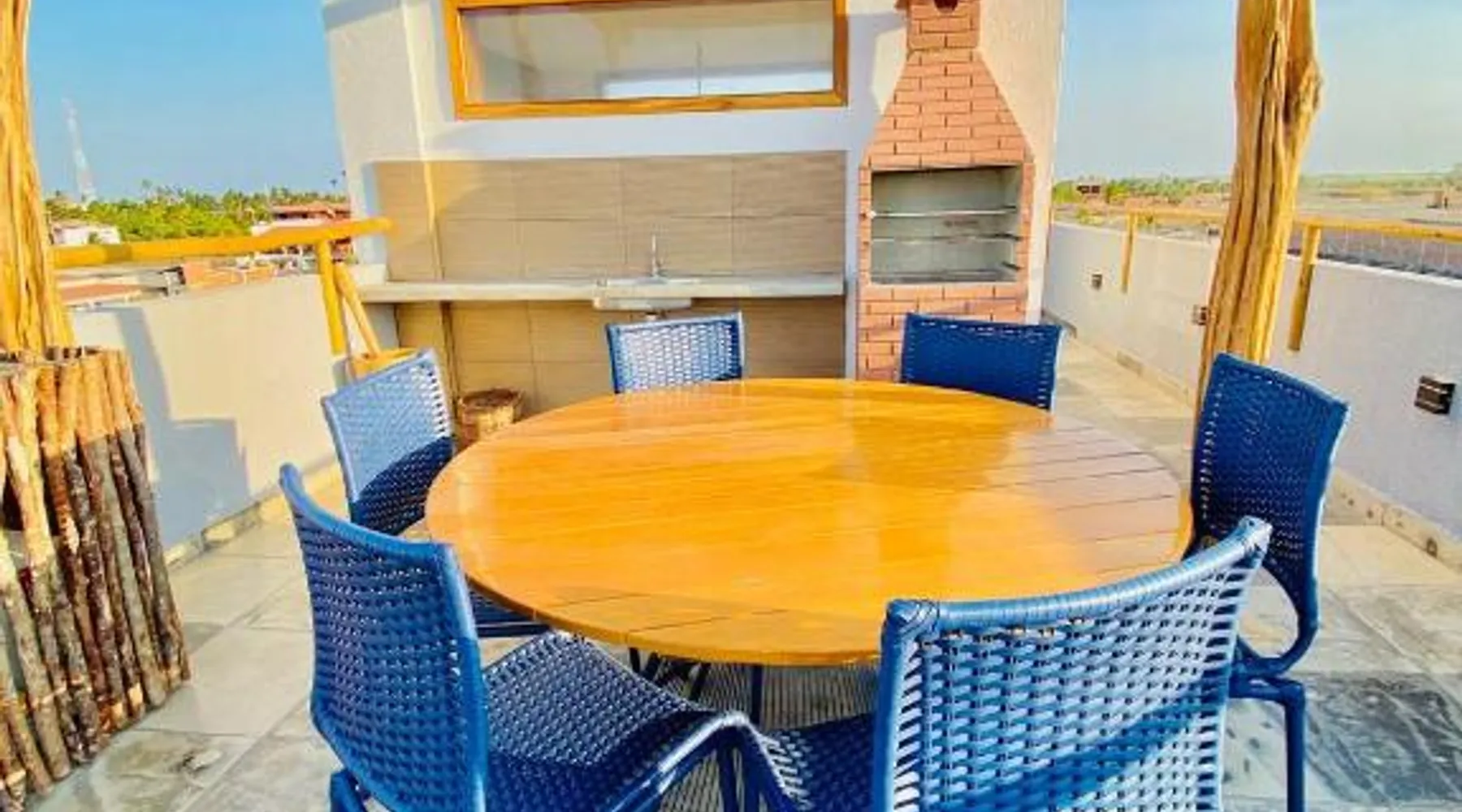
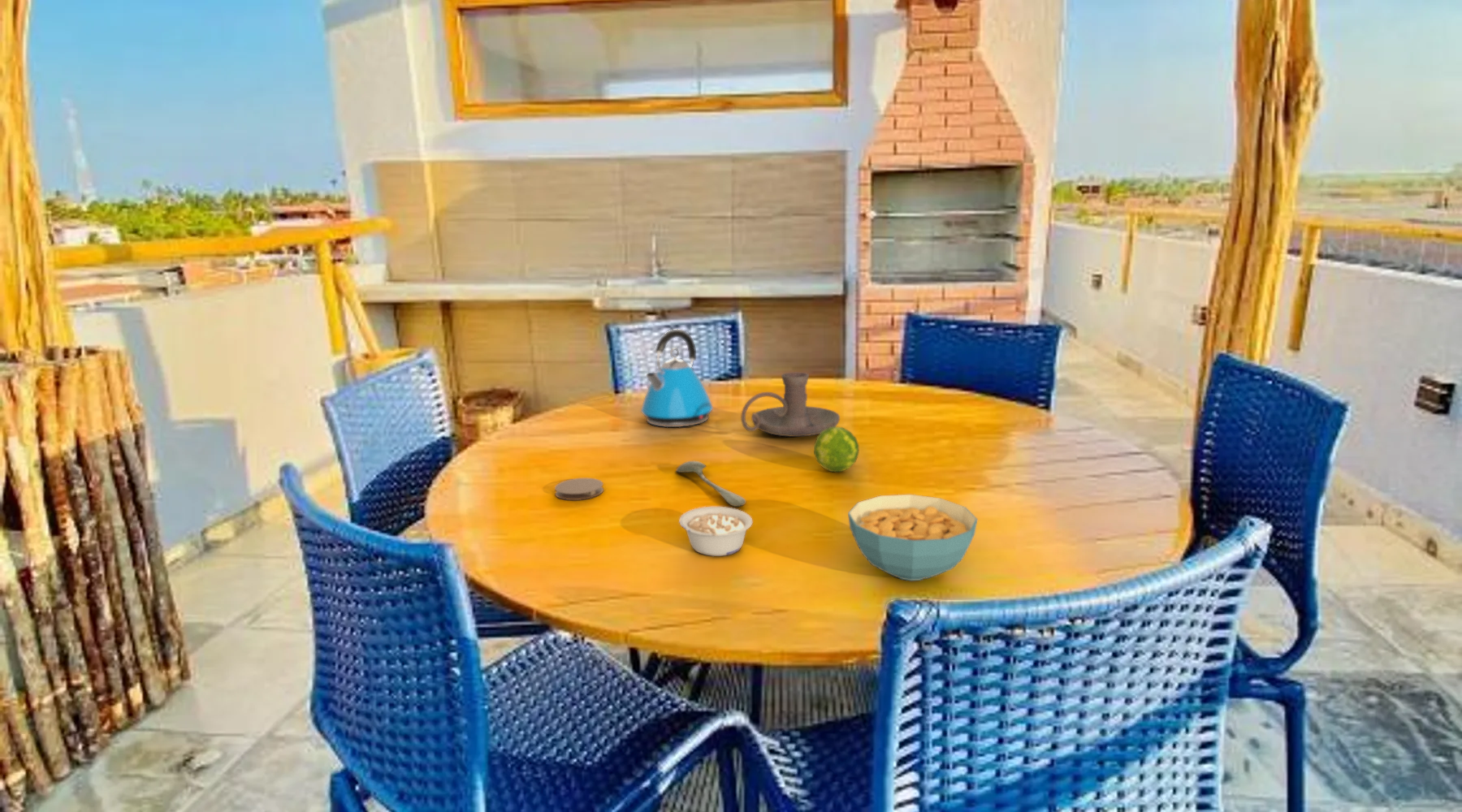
+ kettle (677, 374)
+ coaster (579, 488)
+ fruit (836, 449)
+ legume (717, 531)
+ candle holder (787, 404)
+ spoon (708, 480)
+ cereal bowl (911, 544)
